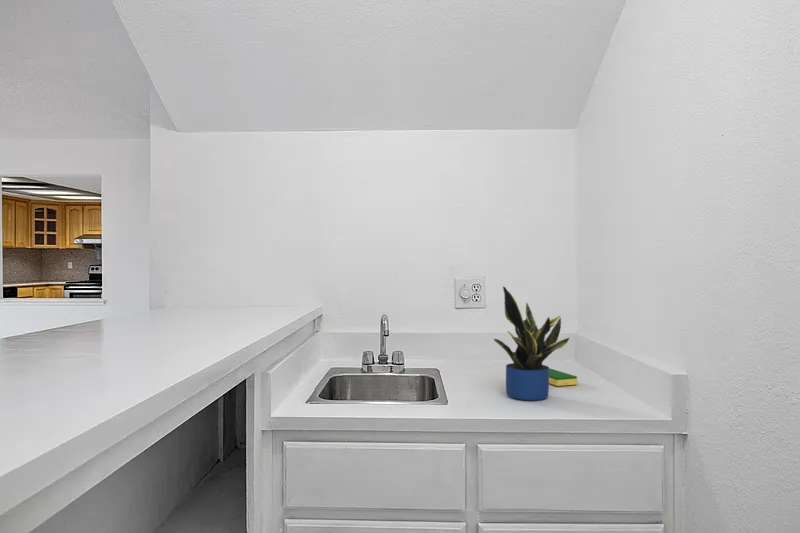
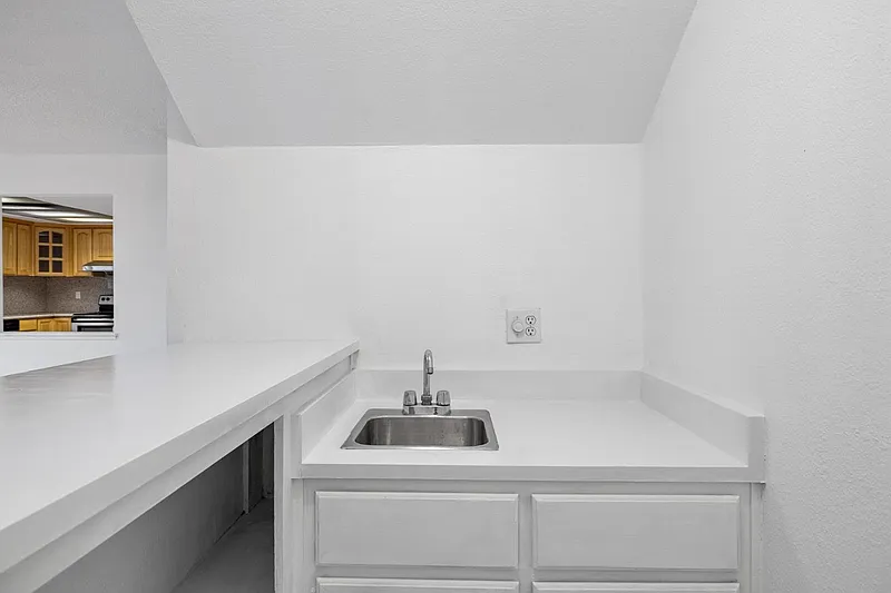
- potted plant (528, 342)
- dish sponge (553, 376)
